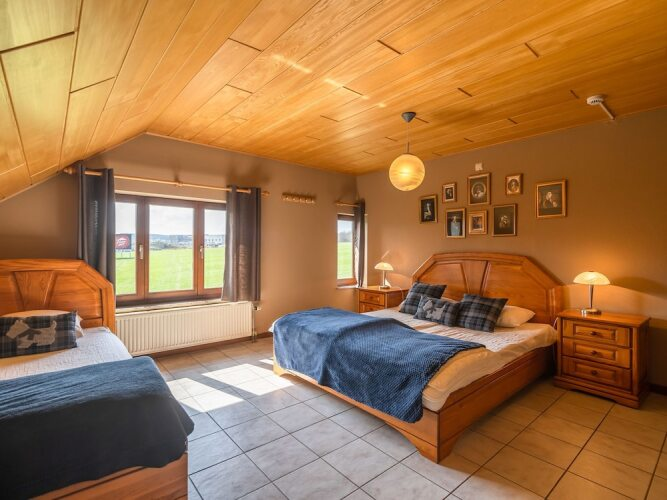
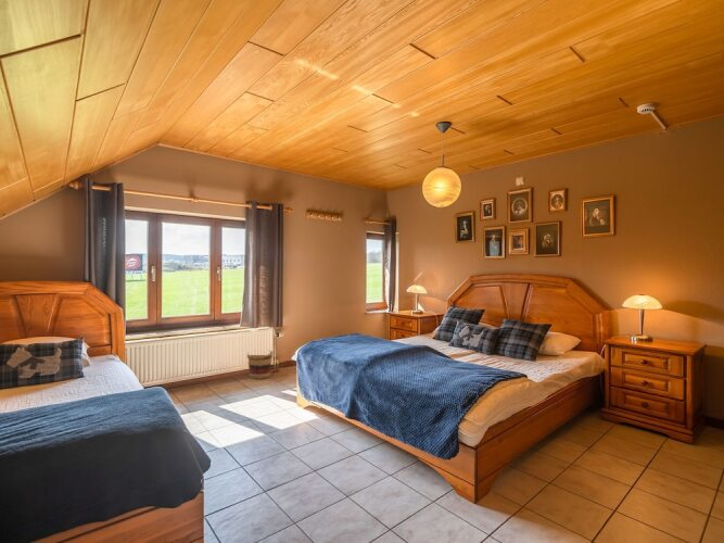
+ basket (259, 364)
